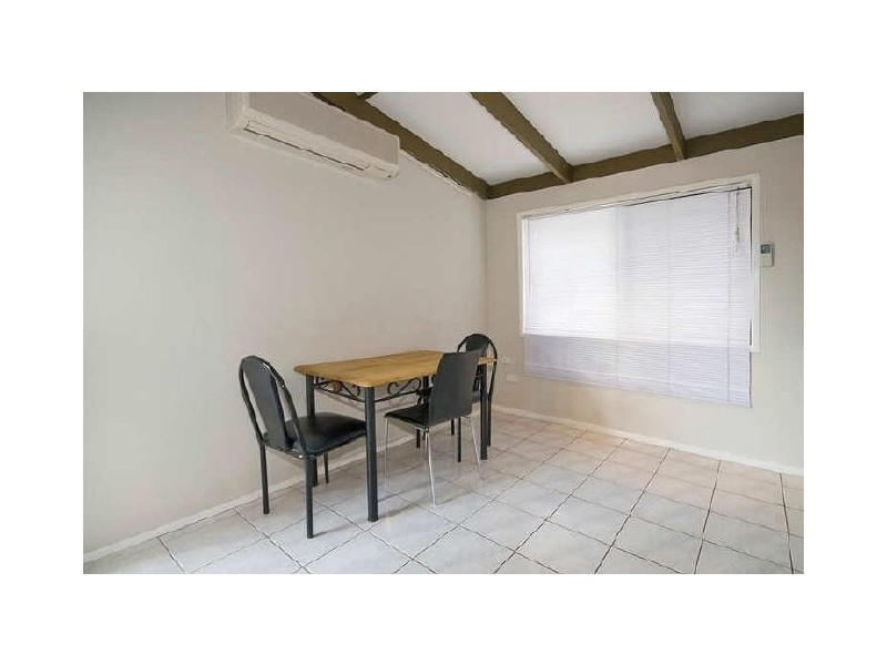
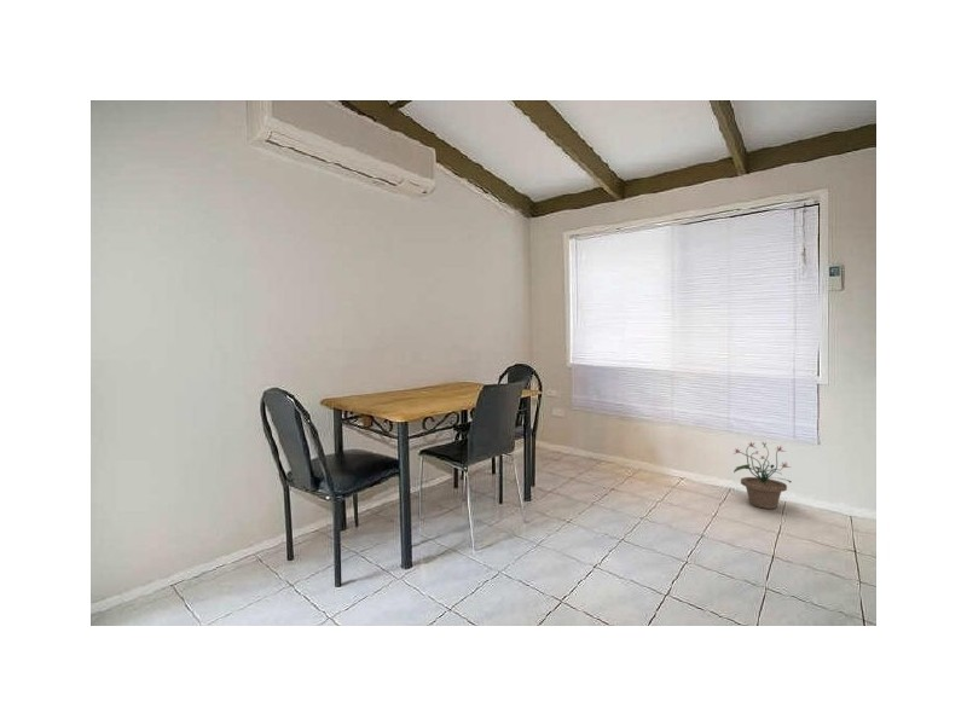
+ potted plant (762, 472)
